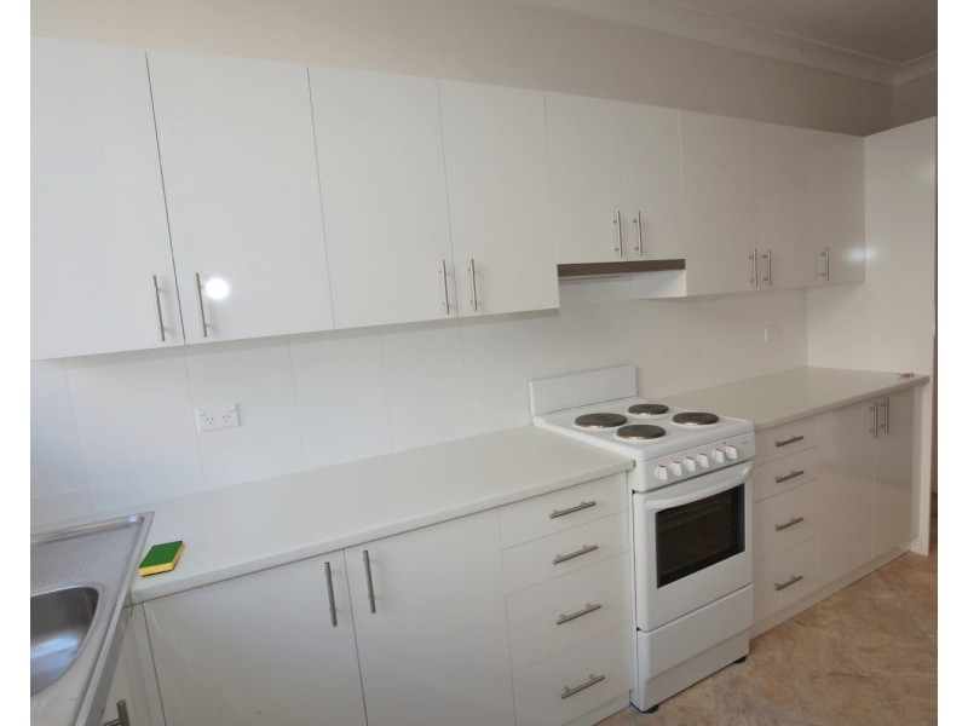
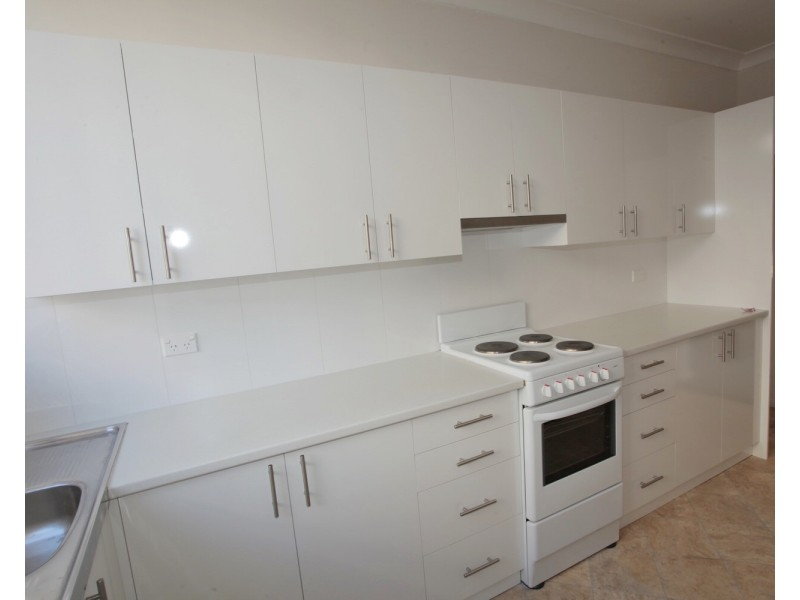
- dish sponge (162, 557)
